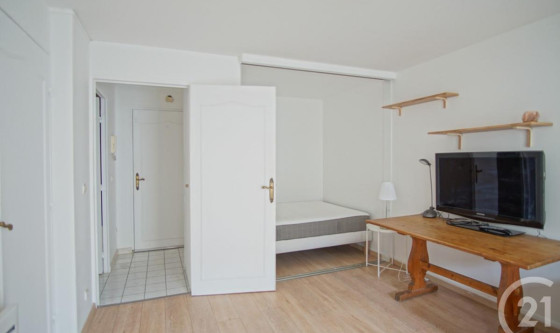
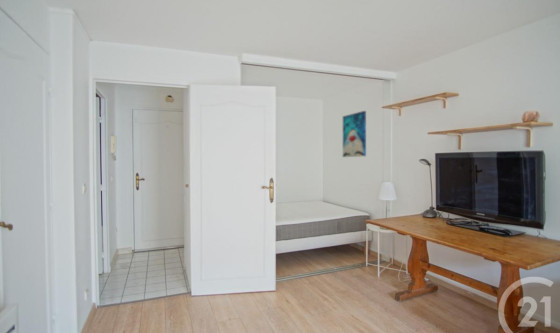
+ wall art (353, 135)
